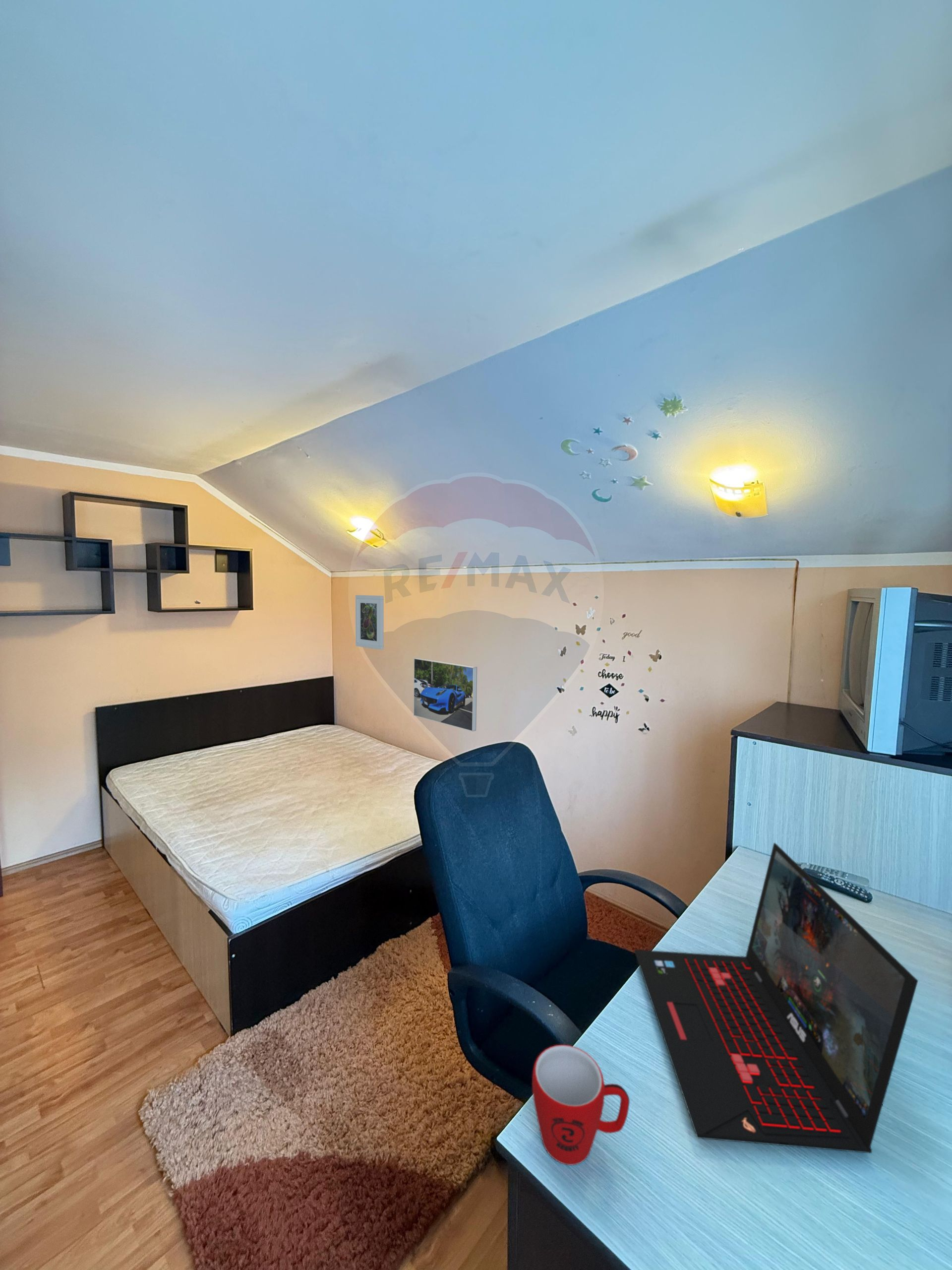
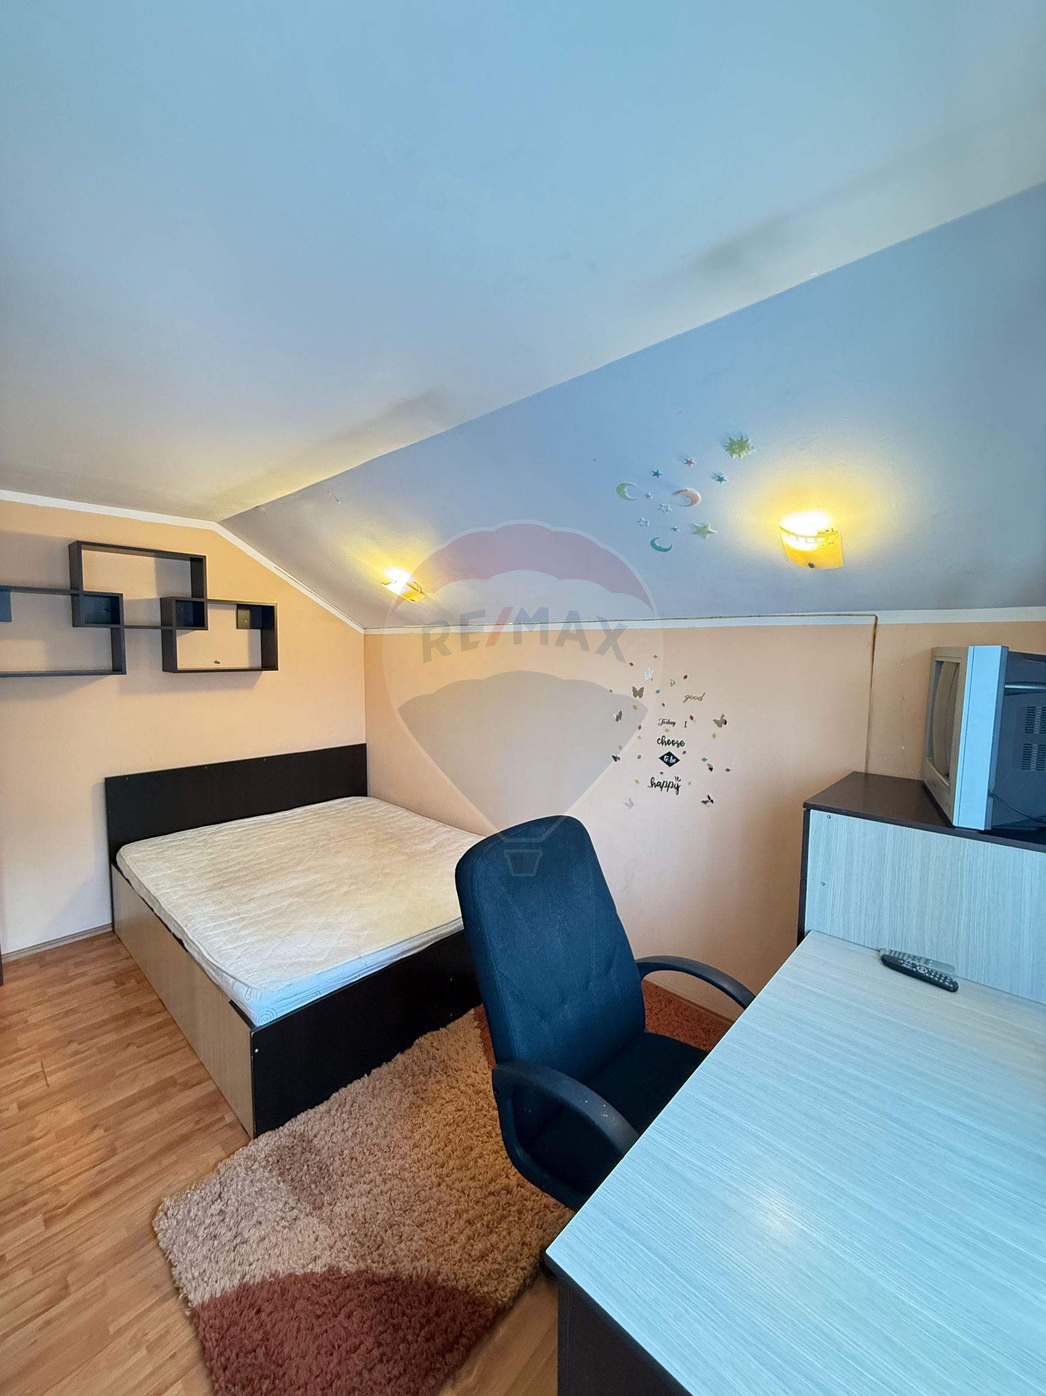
- mug (579, 1109)
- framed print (369, 622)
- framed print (443, 693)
- laptop (743, 965)
